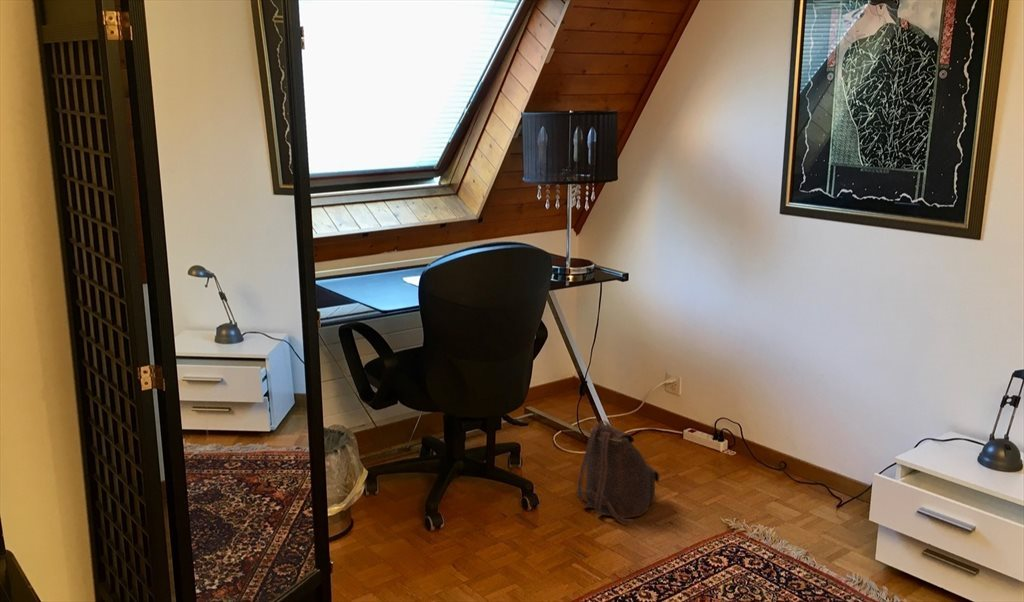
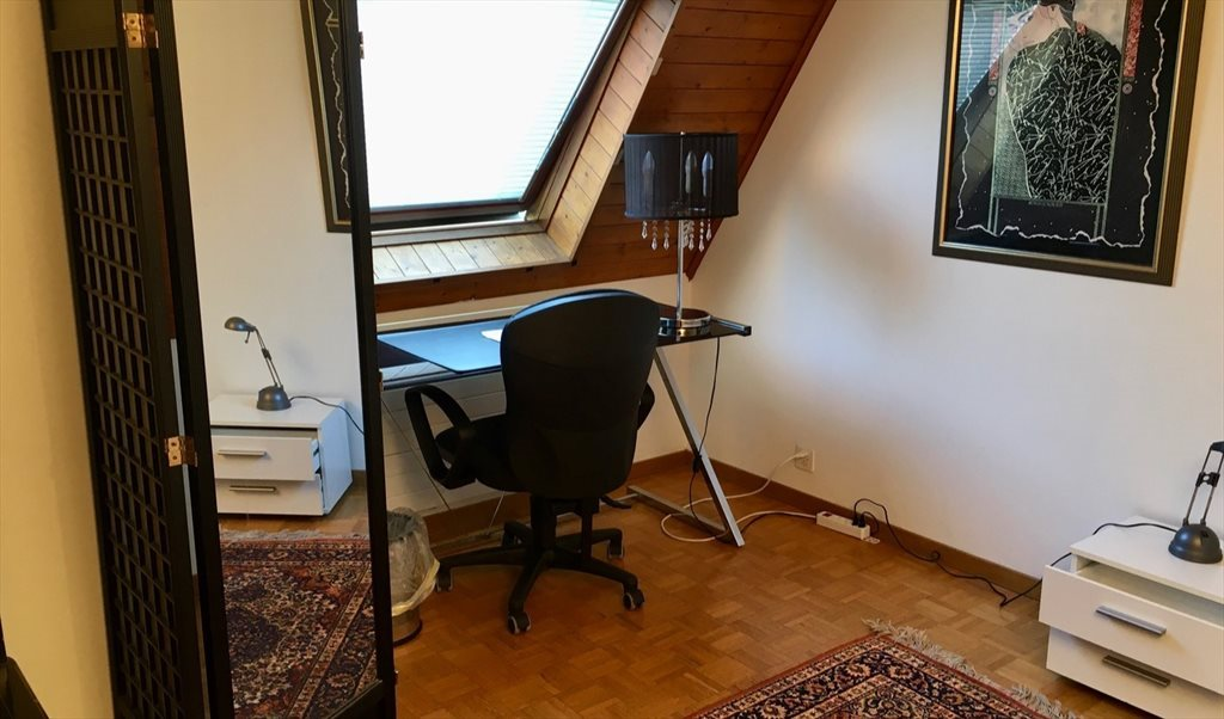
- backpack (616, 461)
